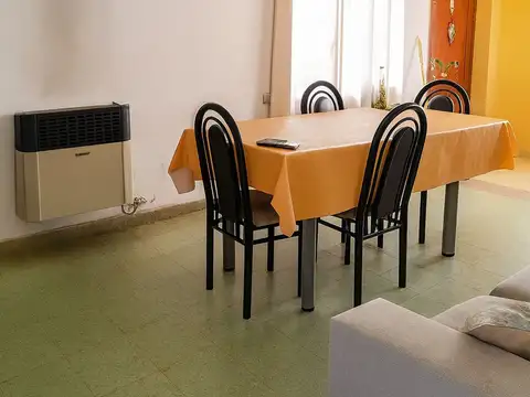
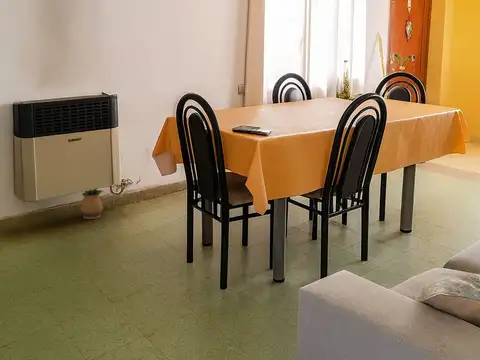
+ potted plant (87, 191)
